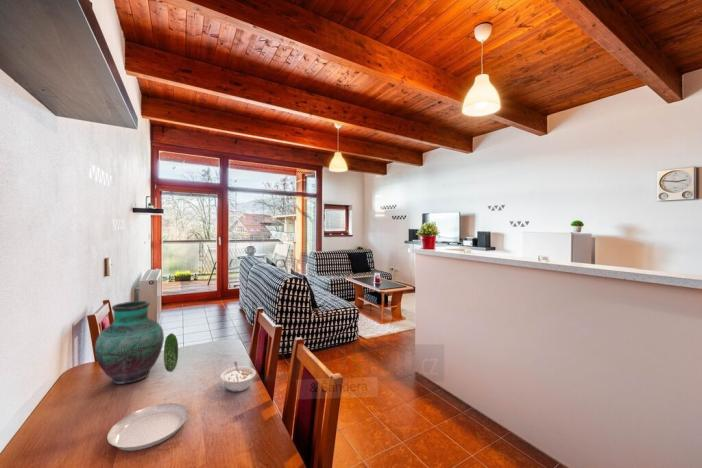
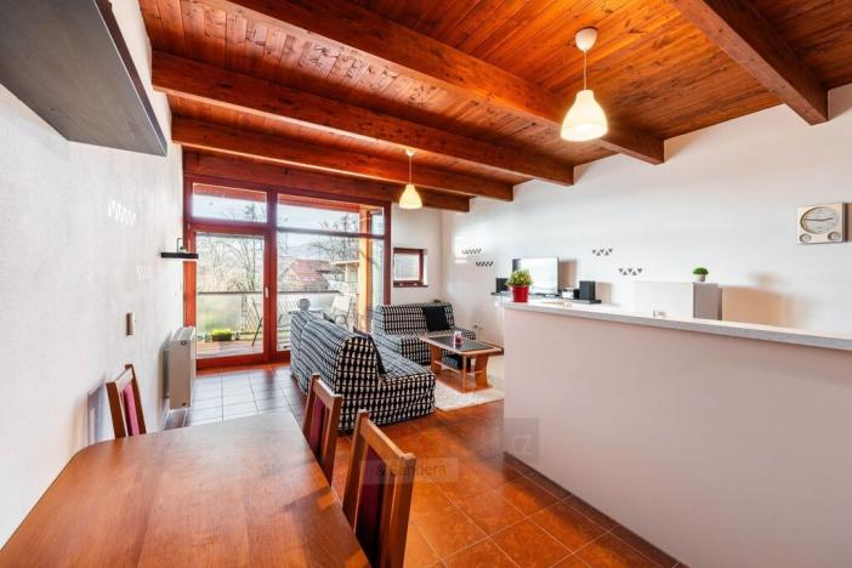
- vase (131, 340)
- plate (154, 405)
- legume (237, 378)
